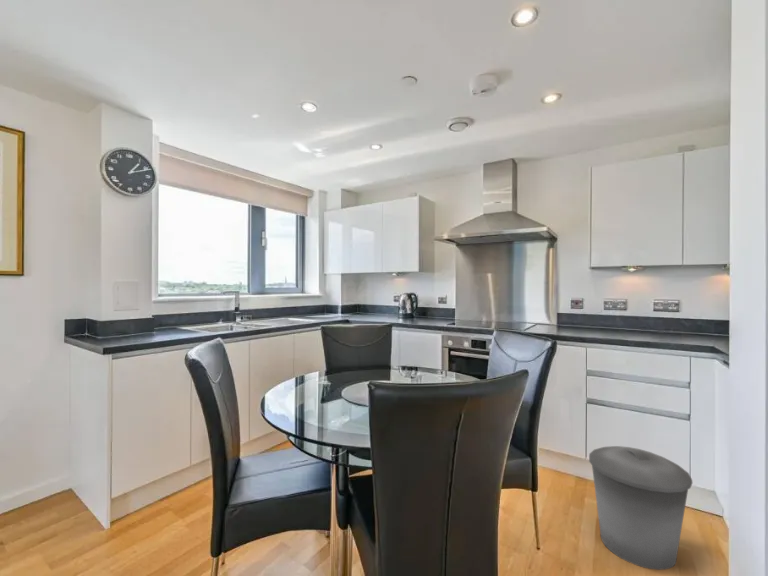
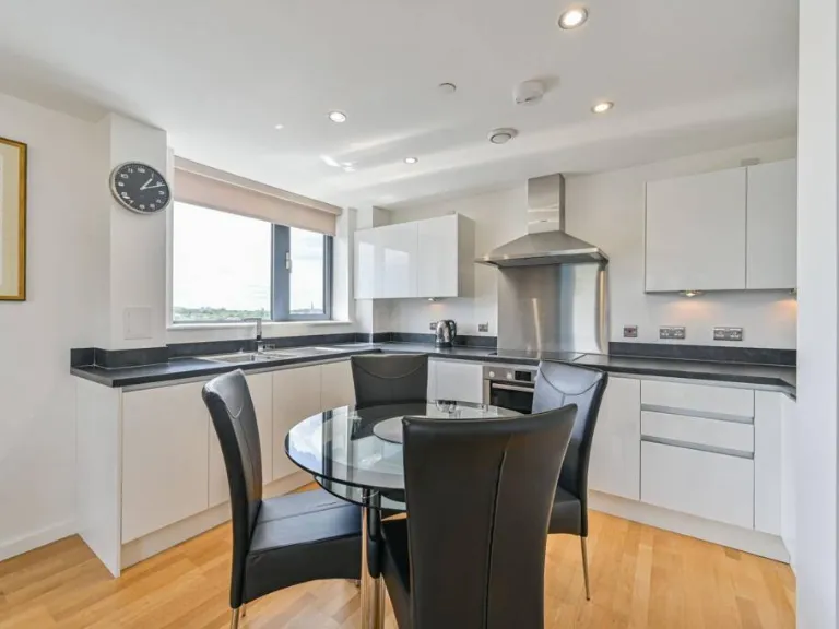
- trash can (636, 498)
